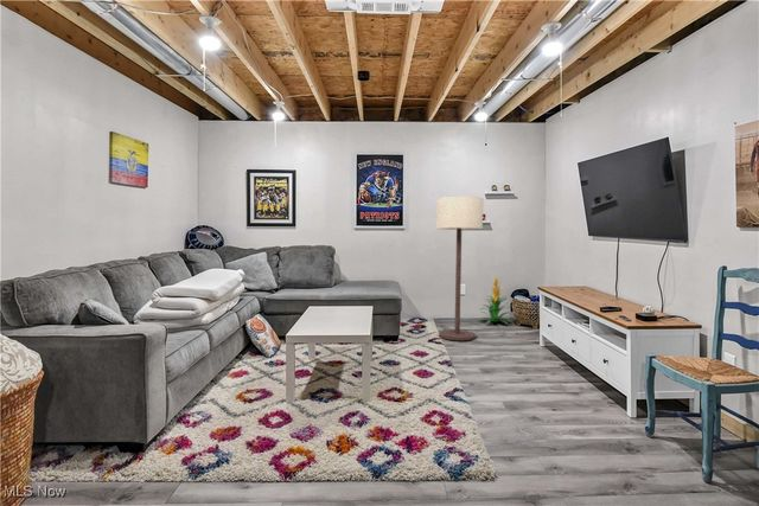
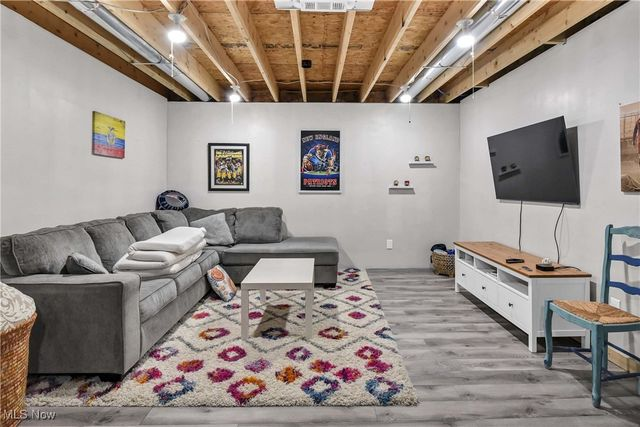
- floor lamp (458, 268)
- indoor plant (496, 297)
